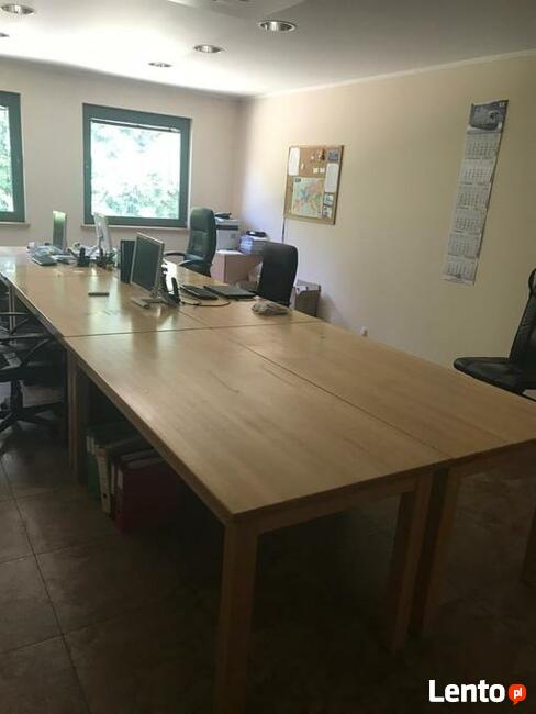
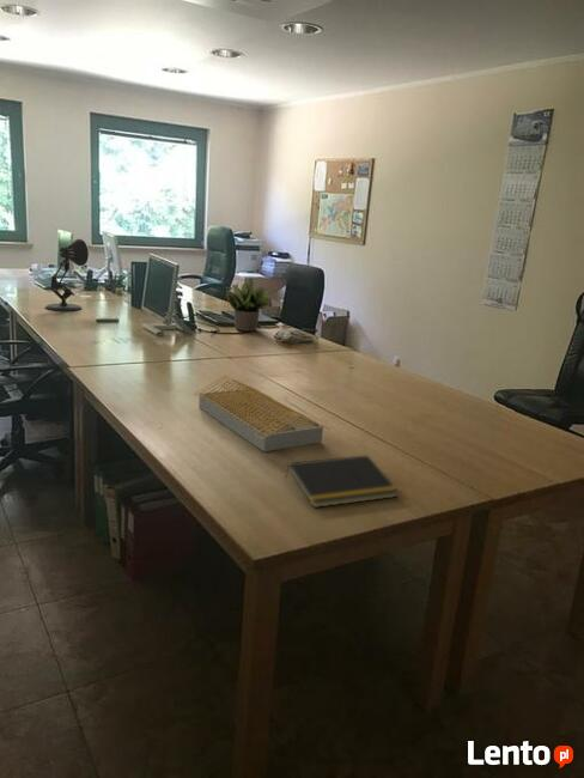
+ desk lamp (63, 273)
+ notepad (342, 479)
+ architectural model (257, 408)
+ potted plant (253, 303)
